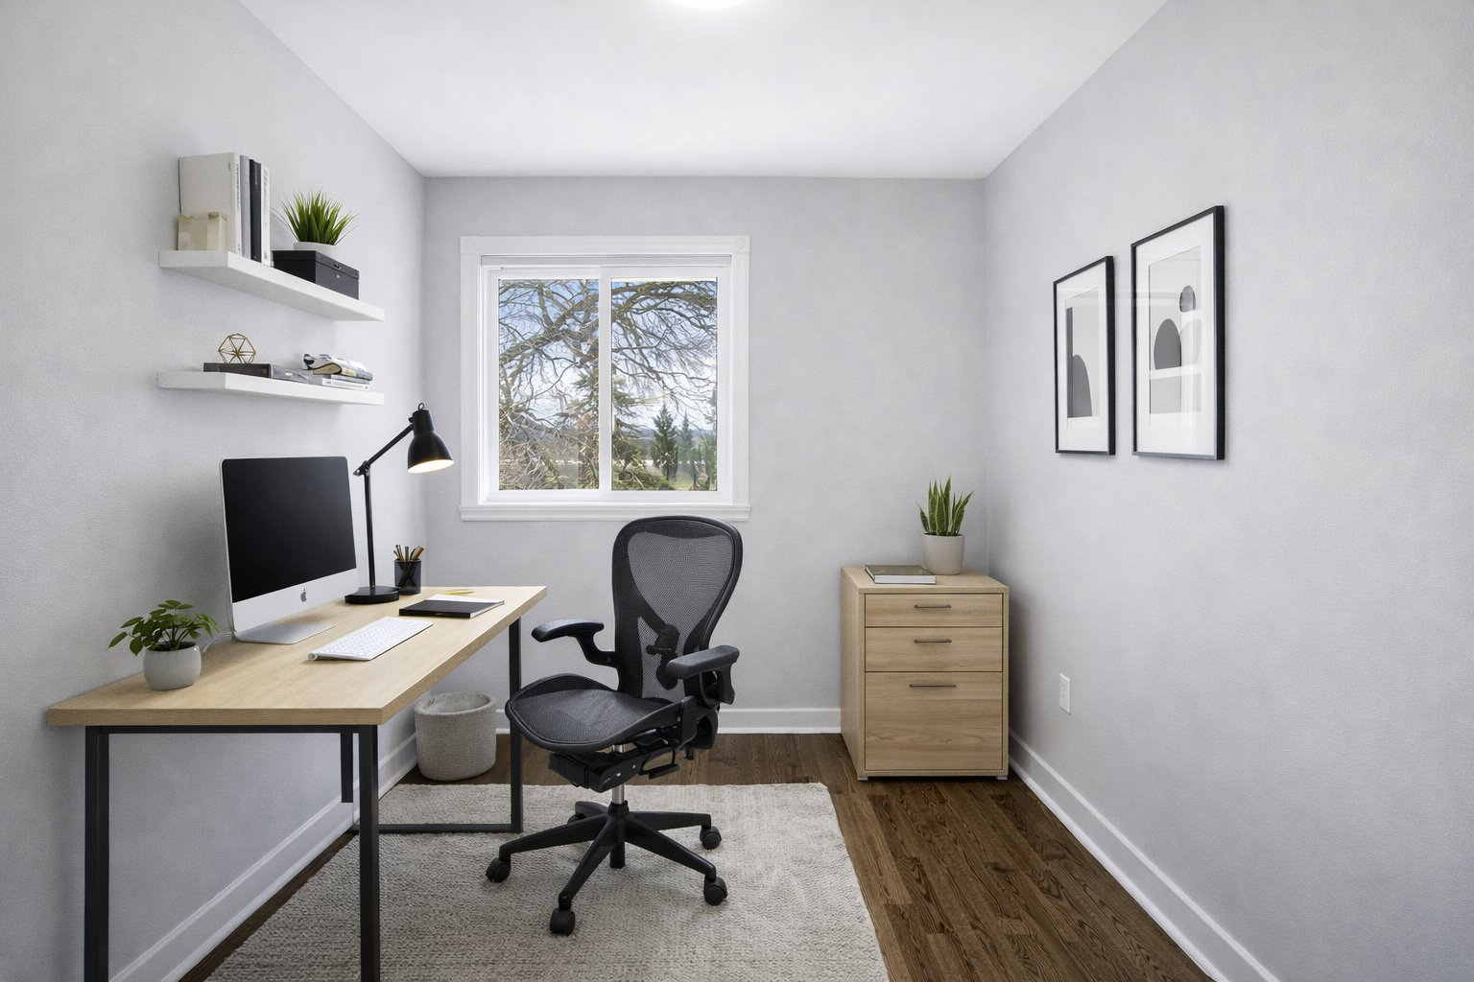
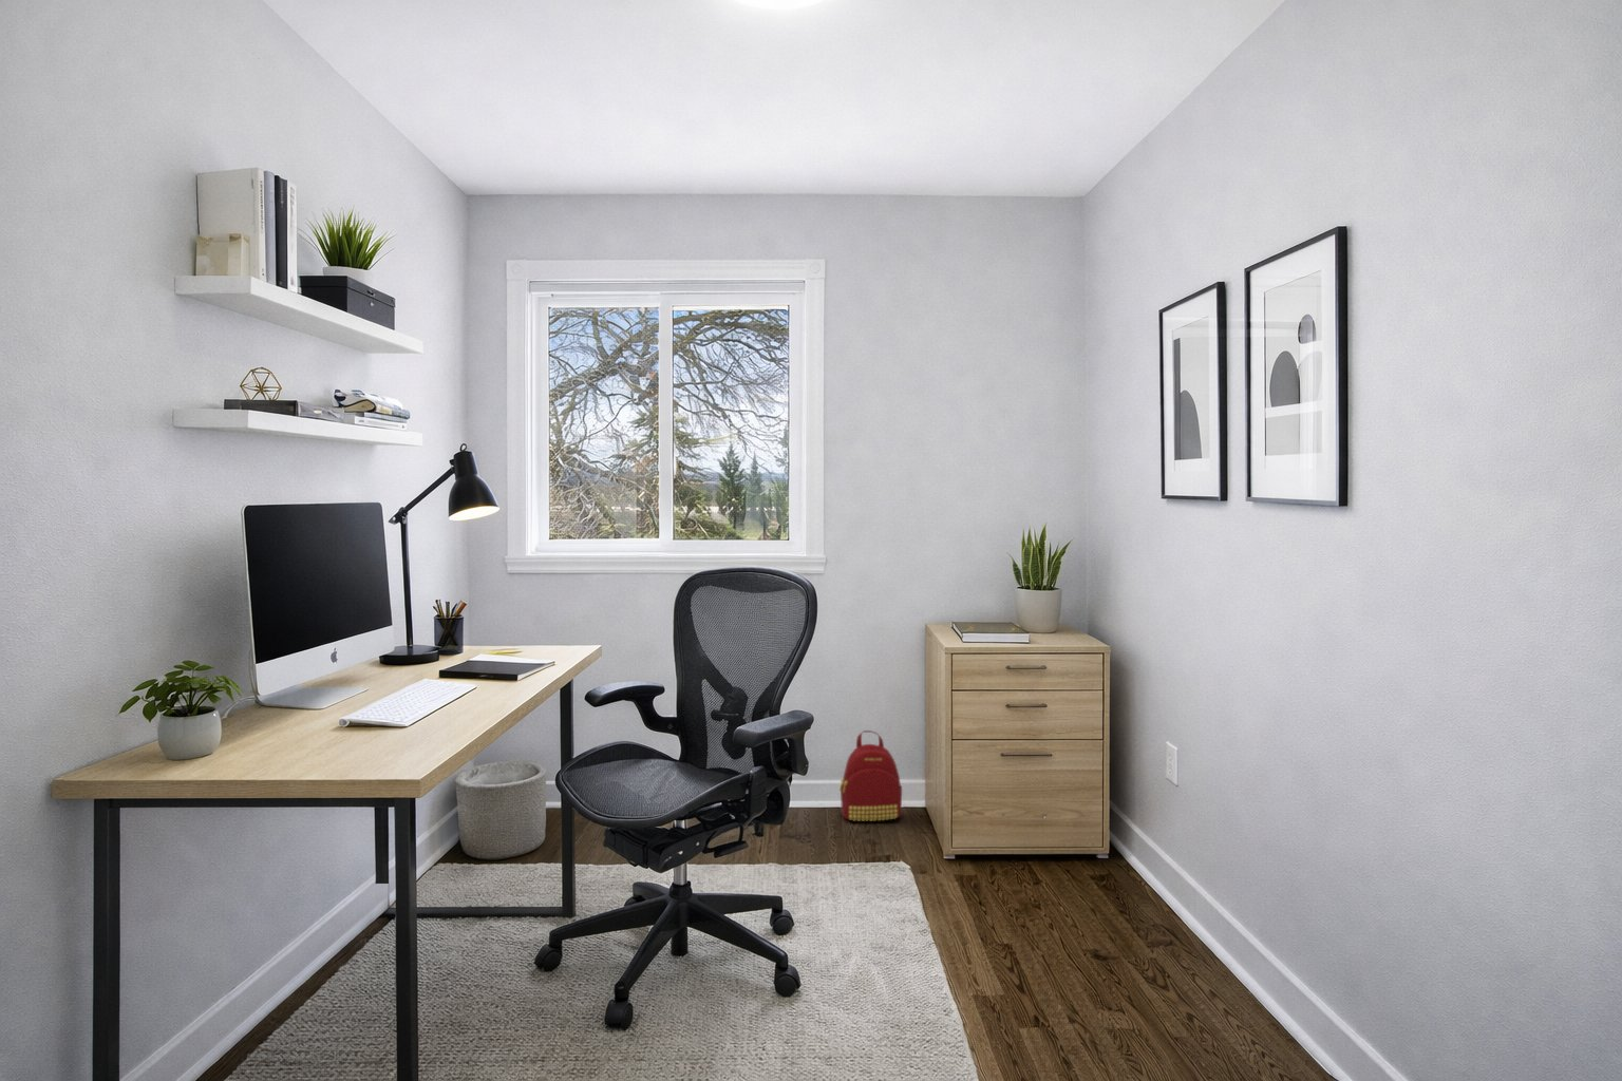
+ backpack (870, 775)
